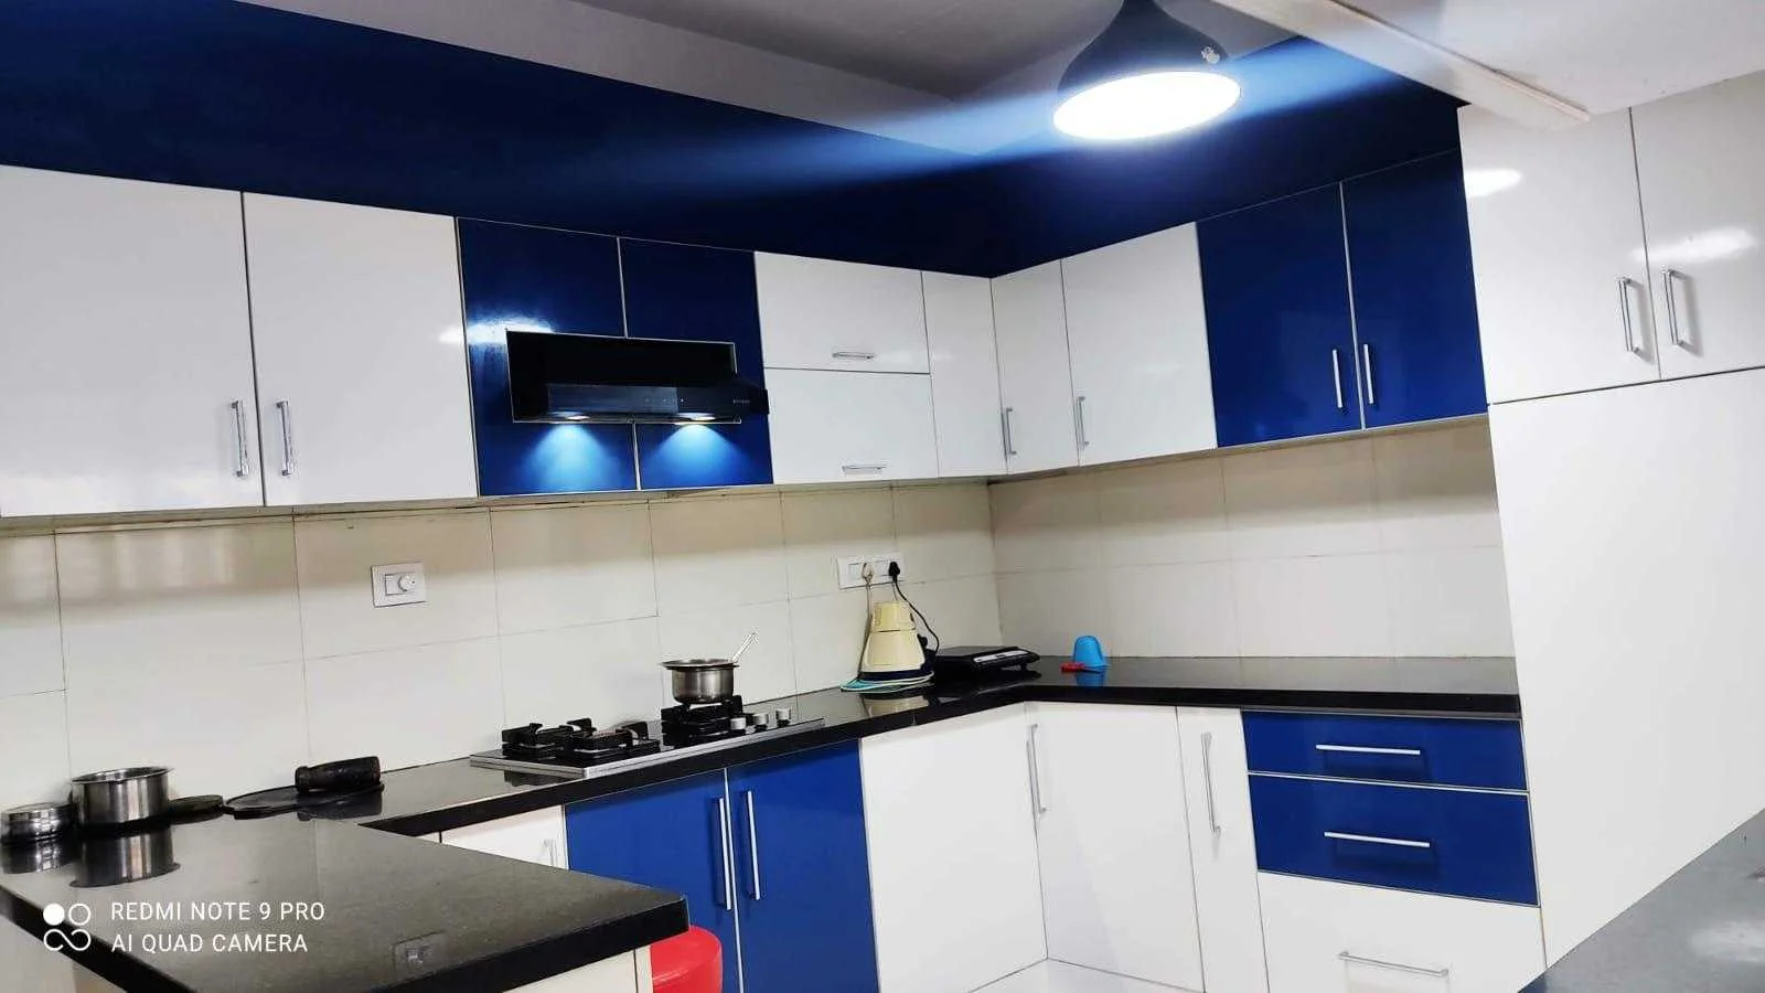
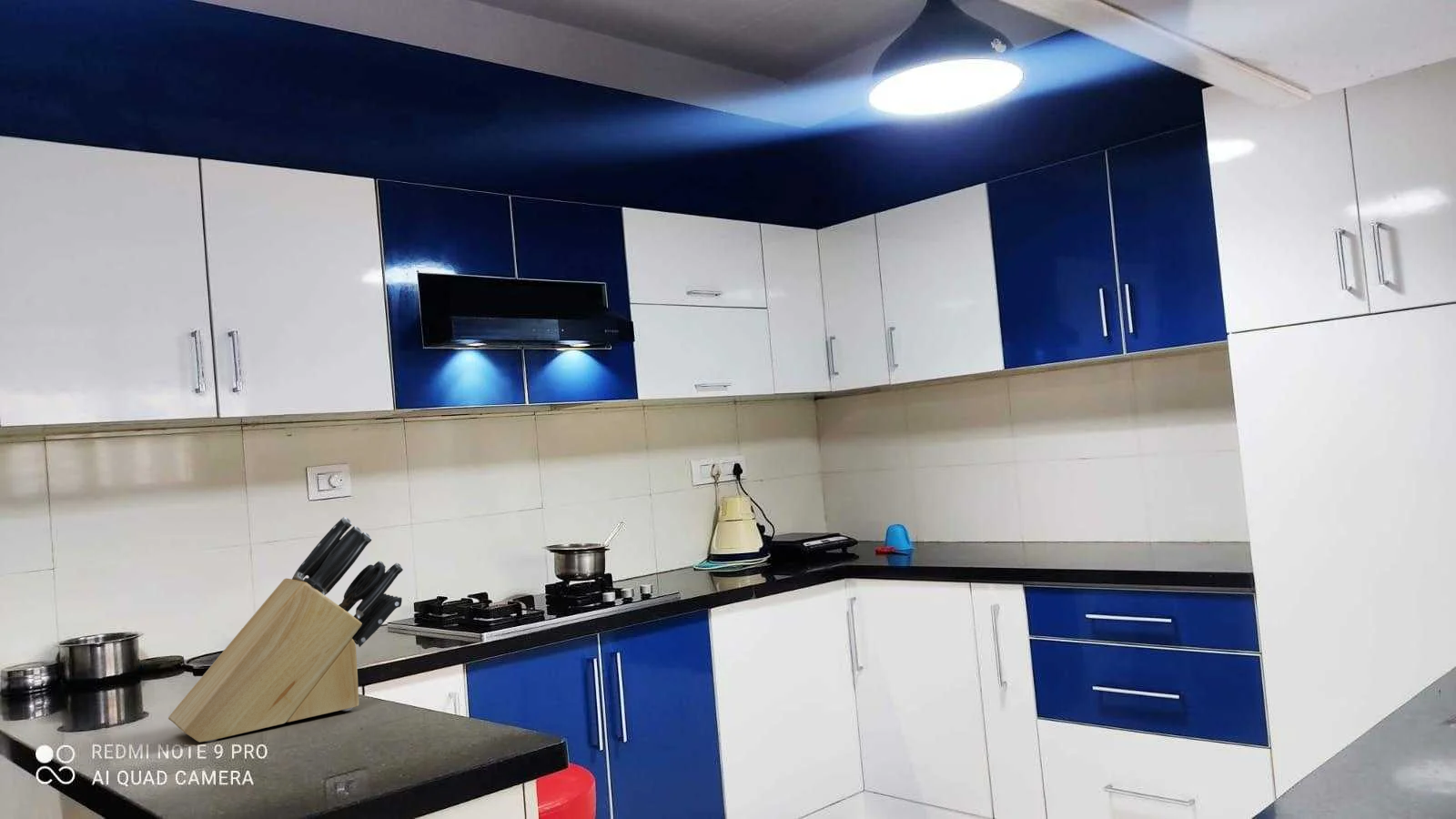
+ knife block (290, 620)
